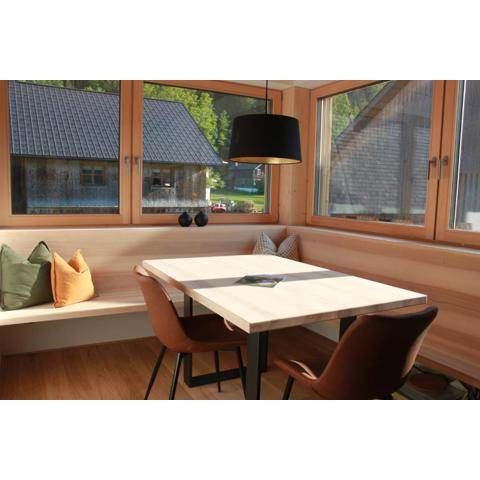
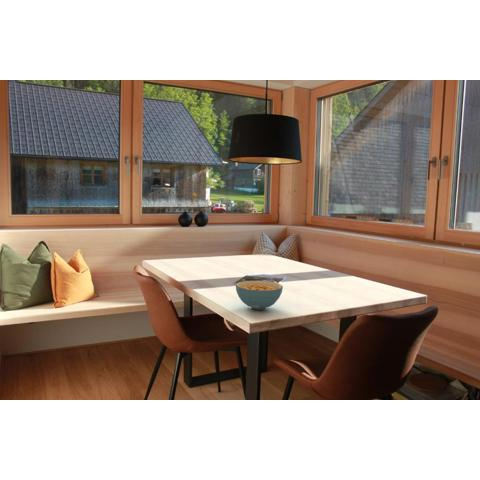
+ cereal bowl (258, 296)
